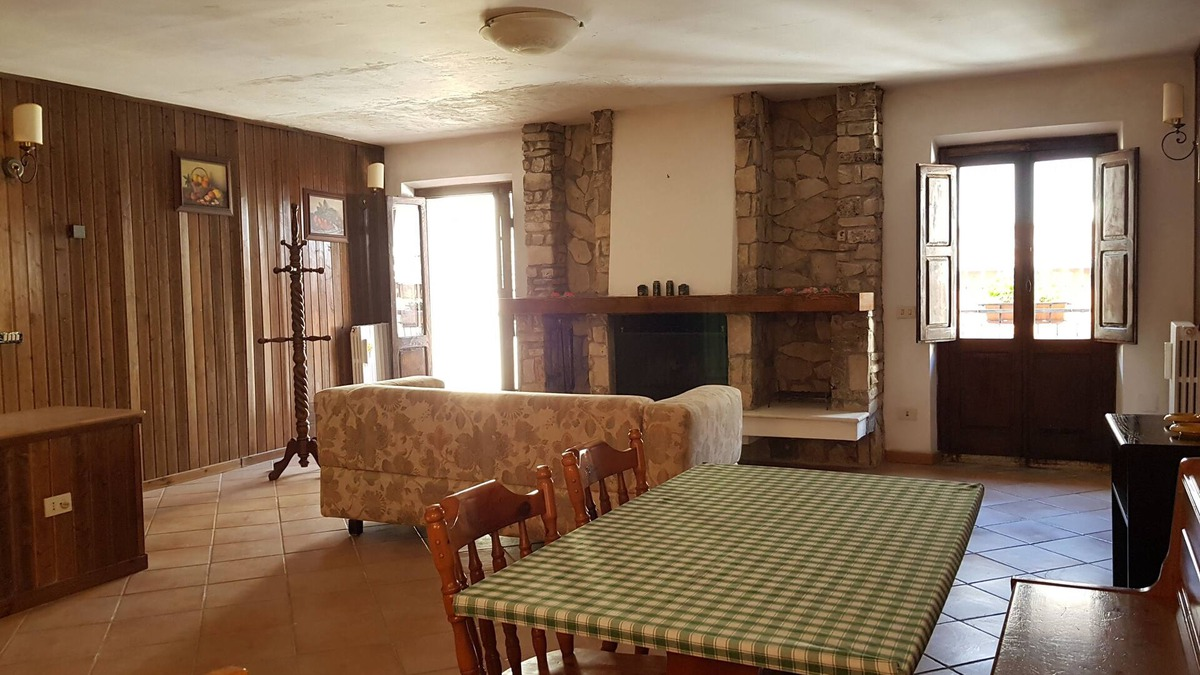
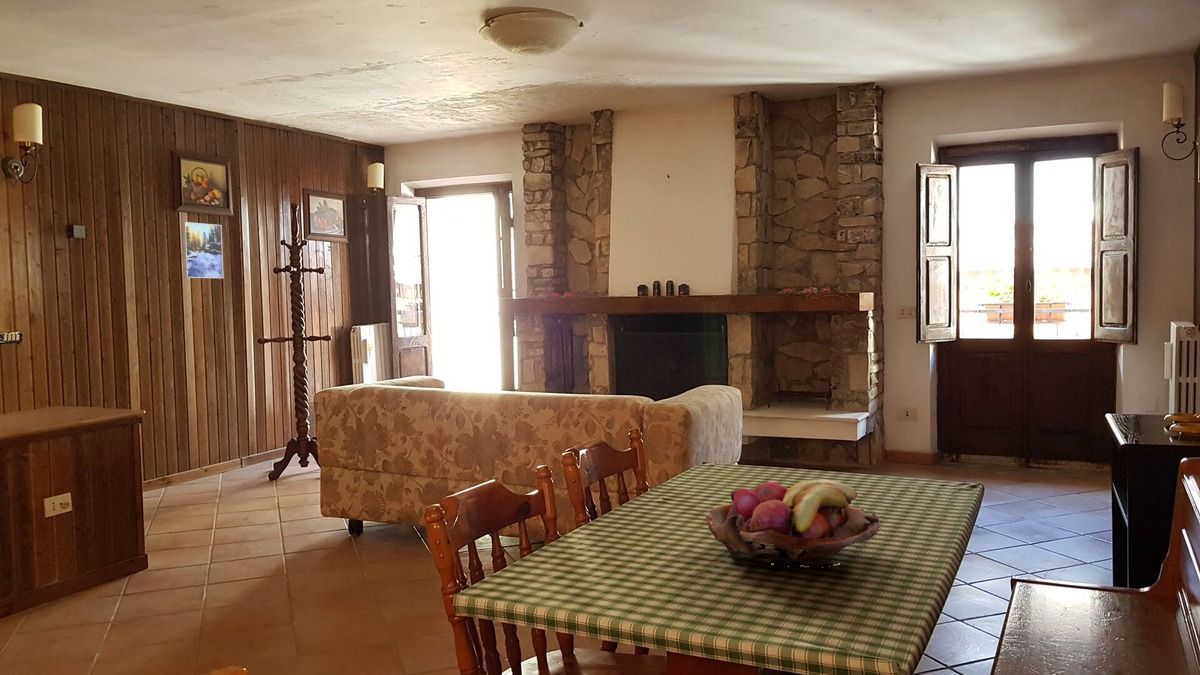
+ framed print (203, 250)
+ fruit basket (792, 517)
